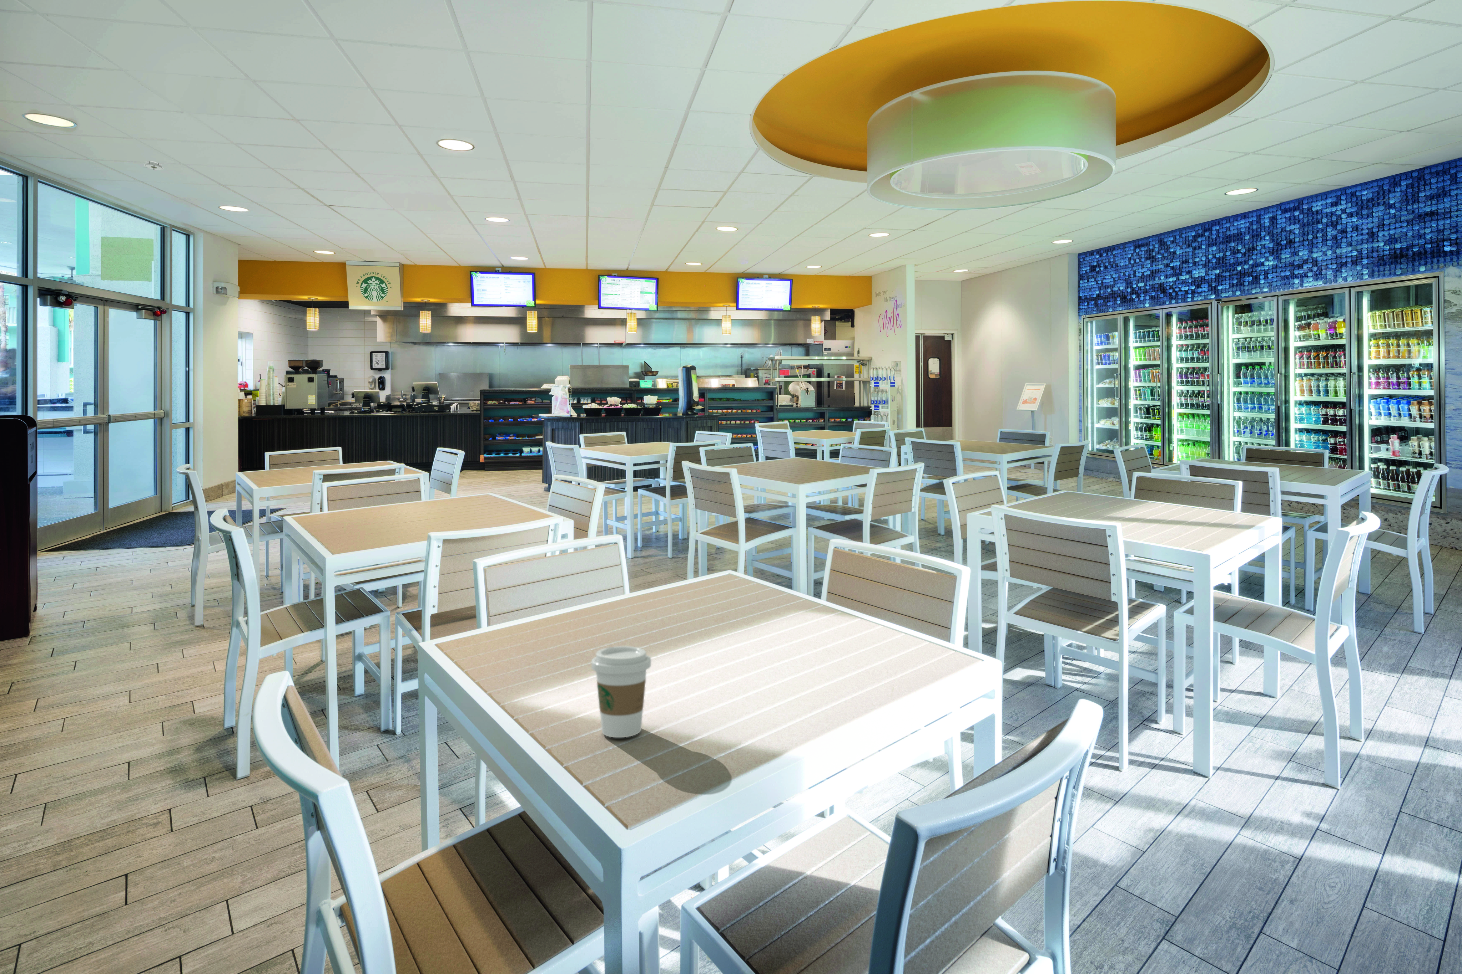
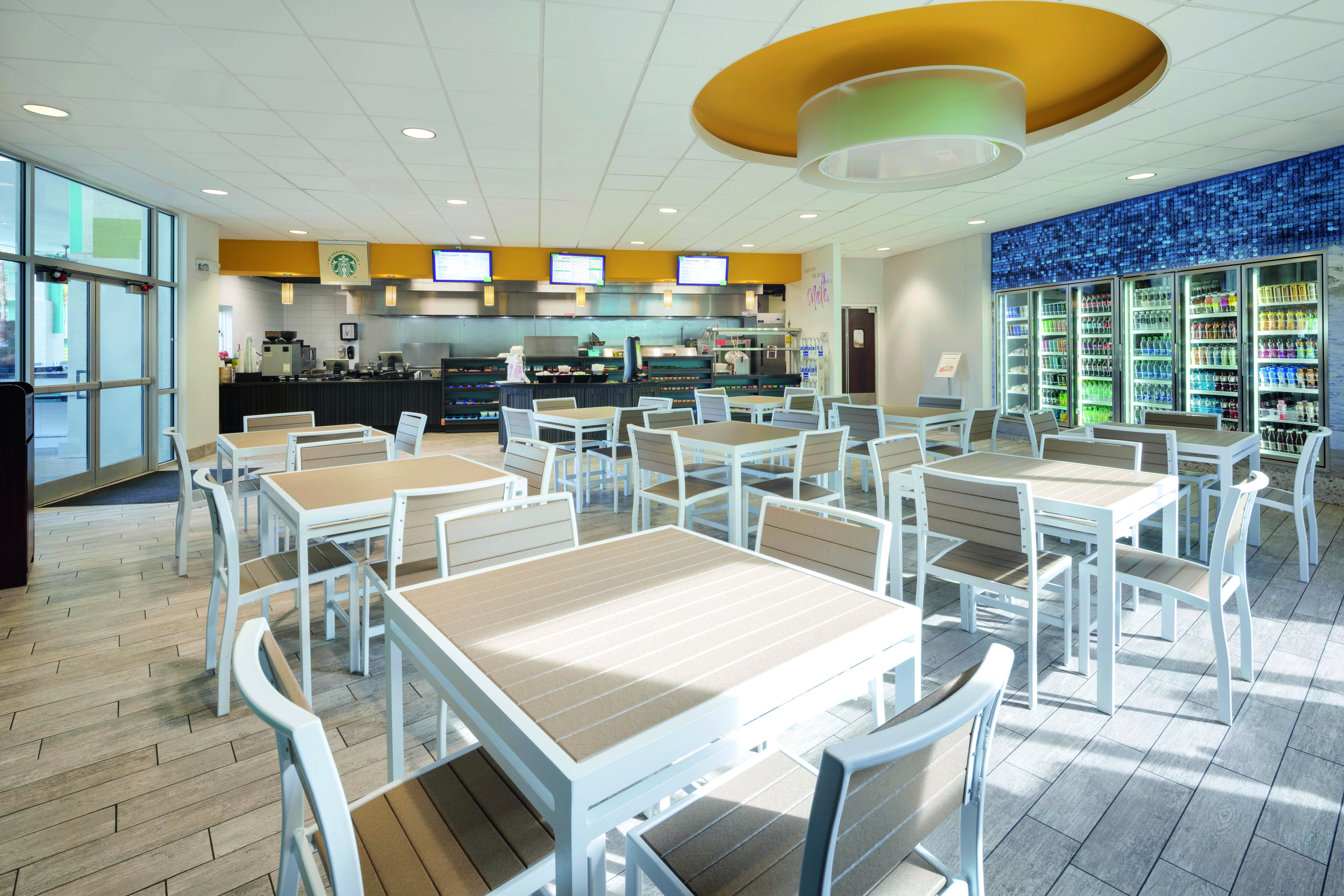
- coffee cup (621, 691)
- smoke detector (153, 165)
